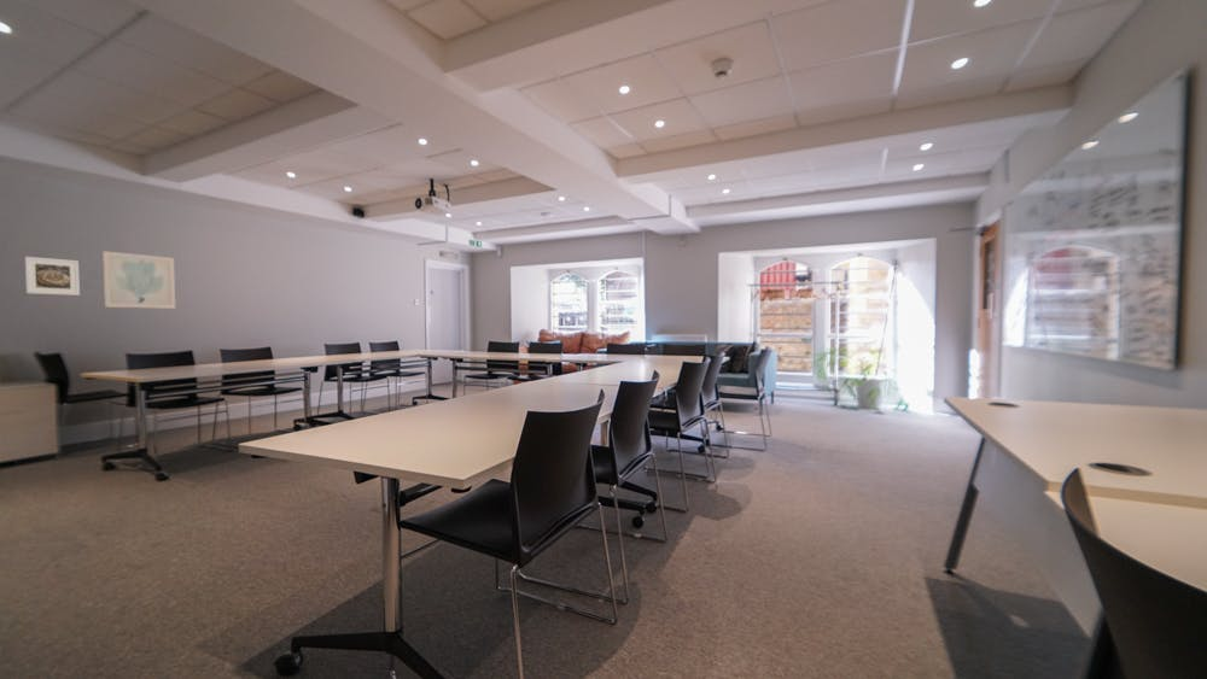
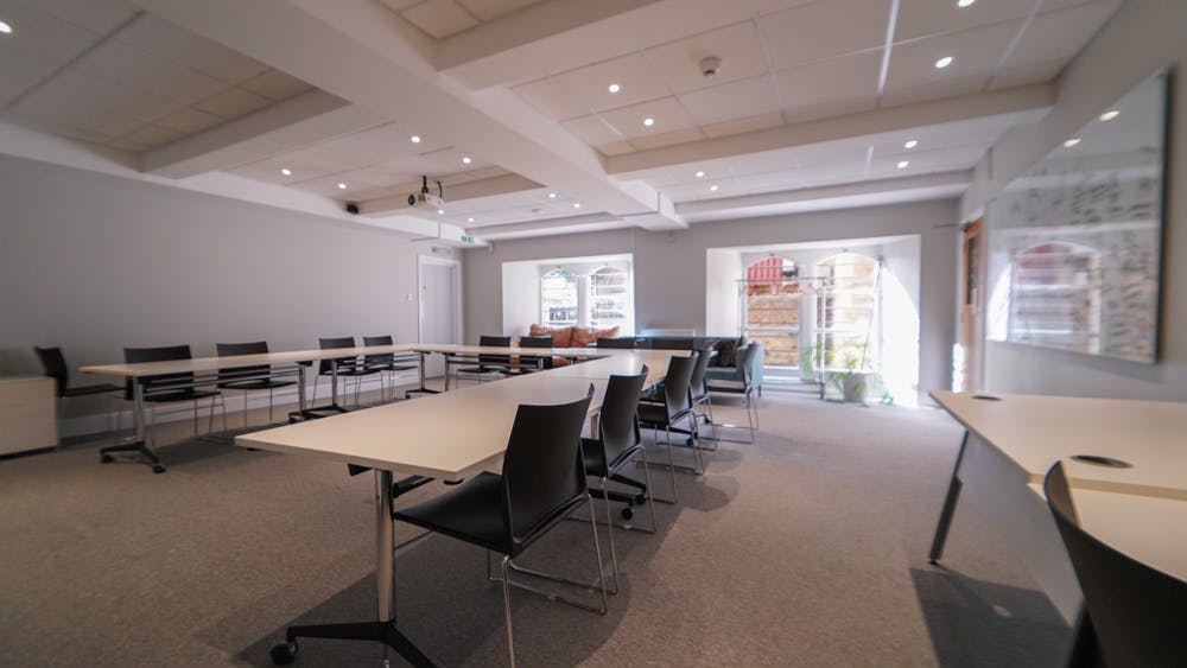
- wall art (140, 281)
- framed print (53, 276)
